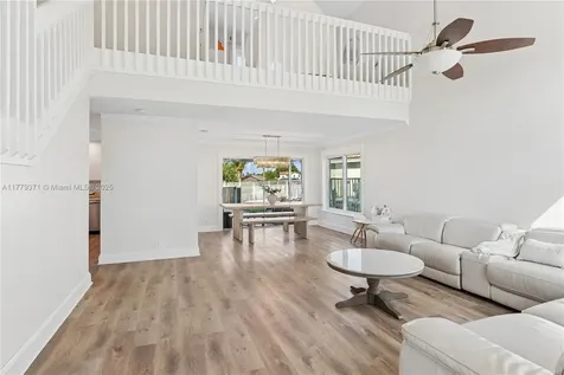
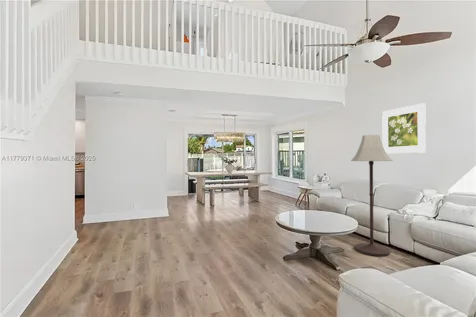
+ floor lamp (371, 192)
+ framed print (402, 130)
